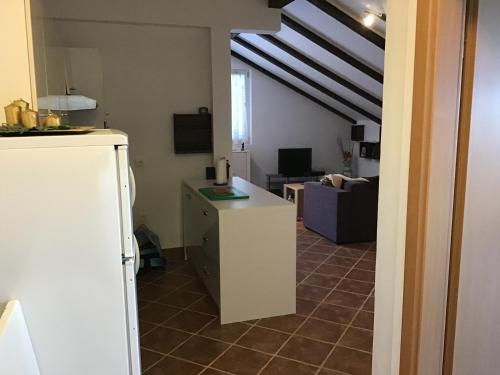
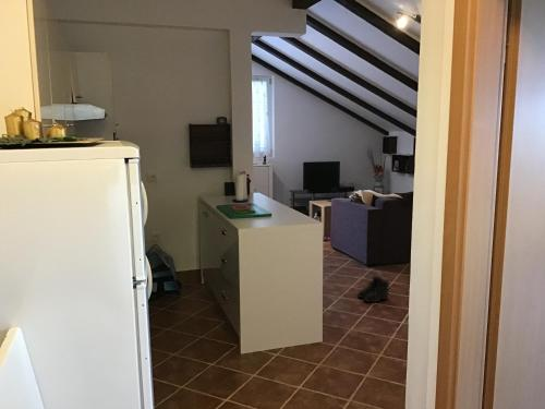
+ boots (373, 287)
